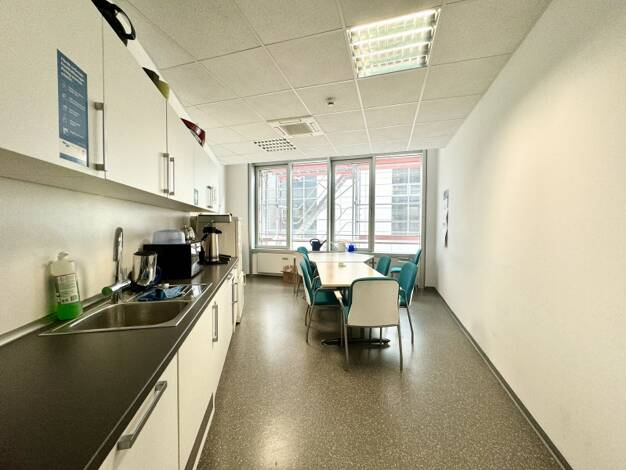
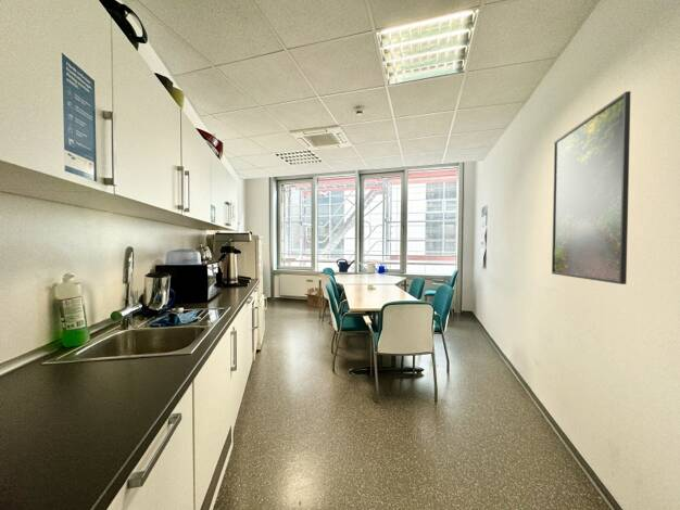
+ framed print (583, 200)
